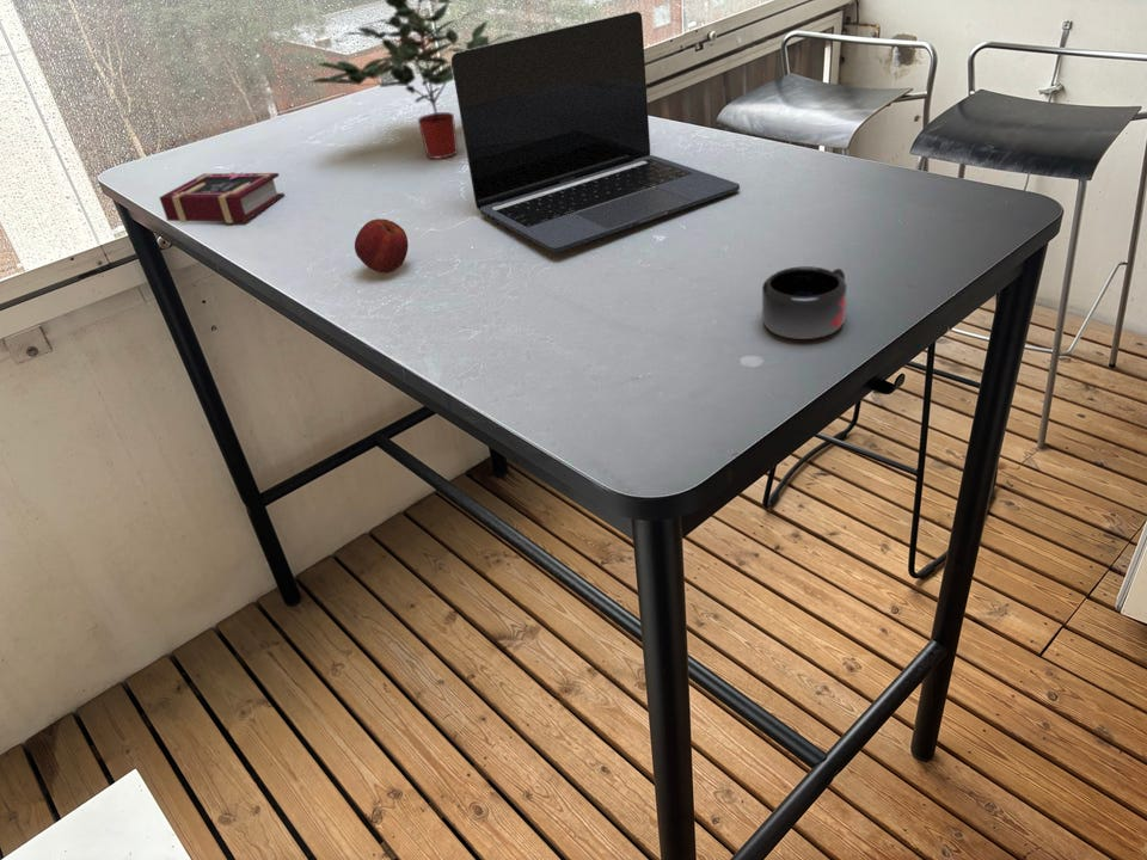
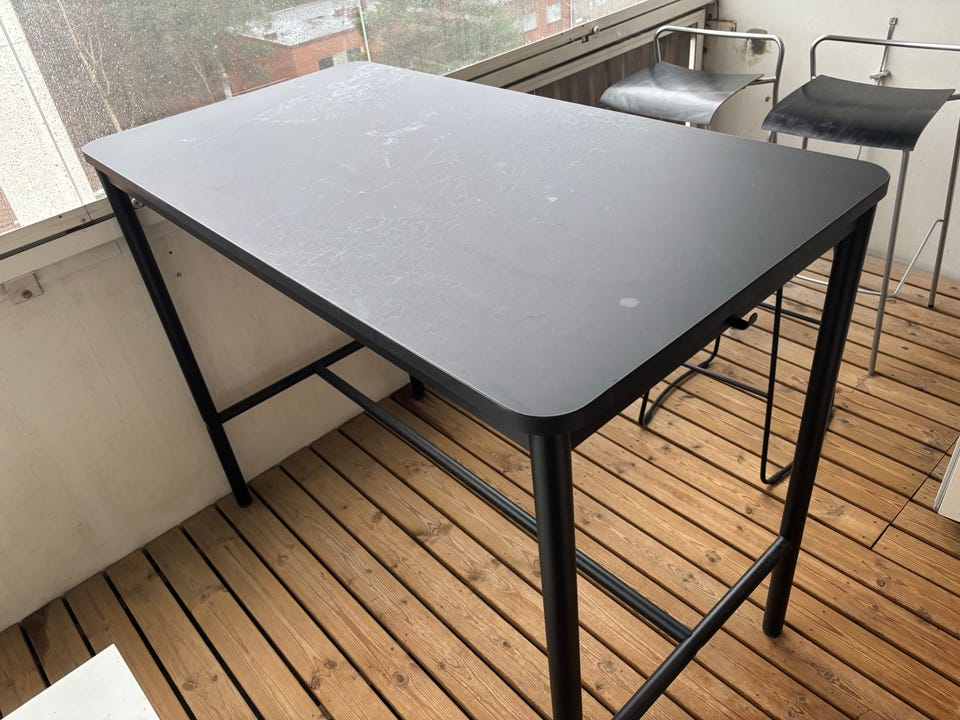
- book (222, 196)
- laptop (600, 124)
- apple (380, 245)
- mug (810, 299)
- potted plant (418, 66)
